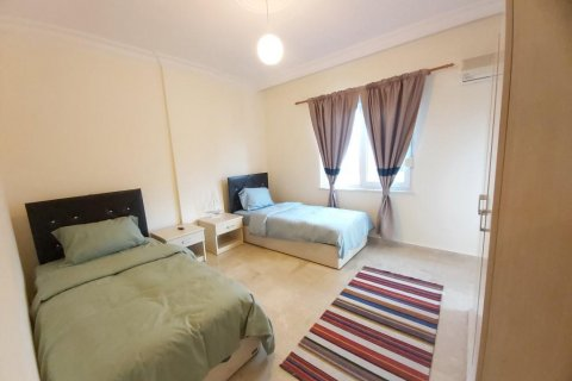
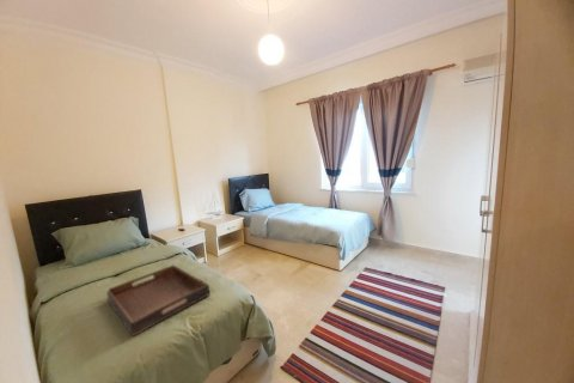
+ serving tray (157, 292)
